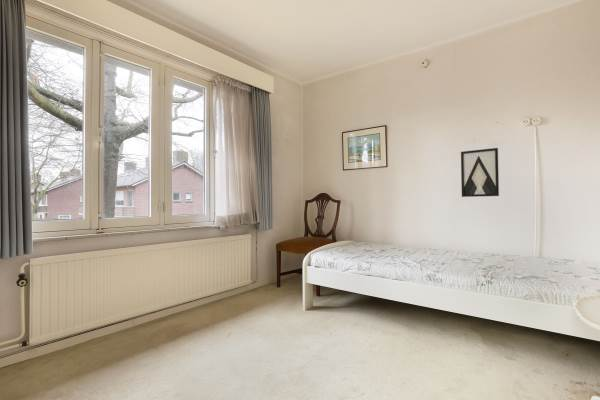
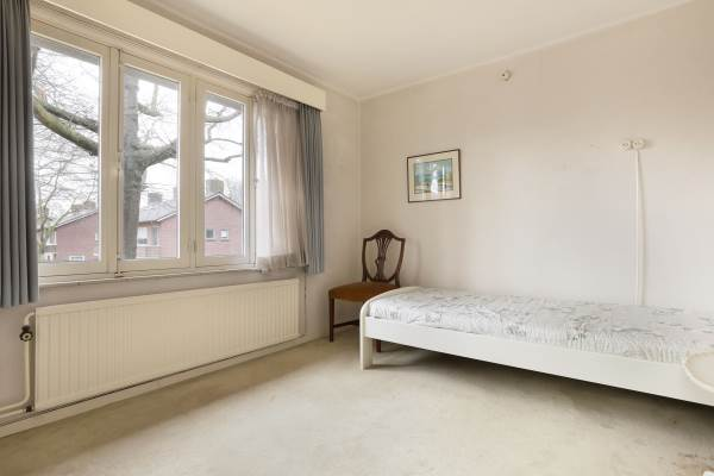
- wall art (479, 173)
